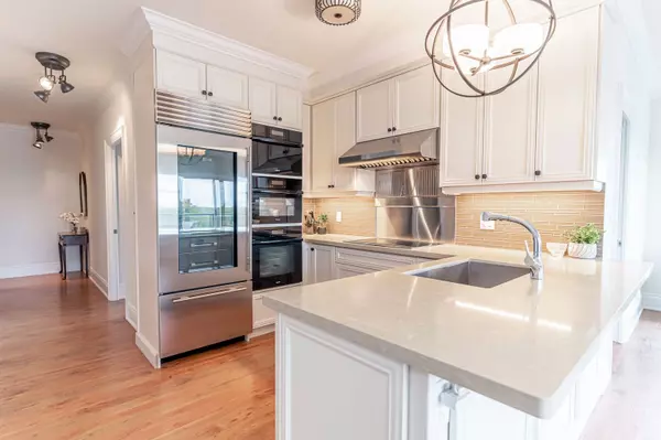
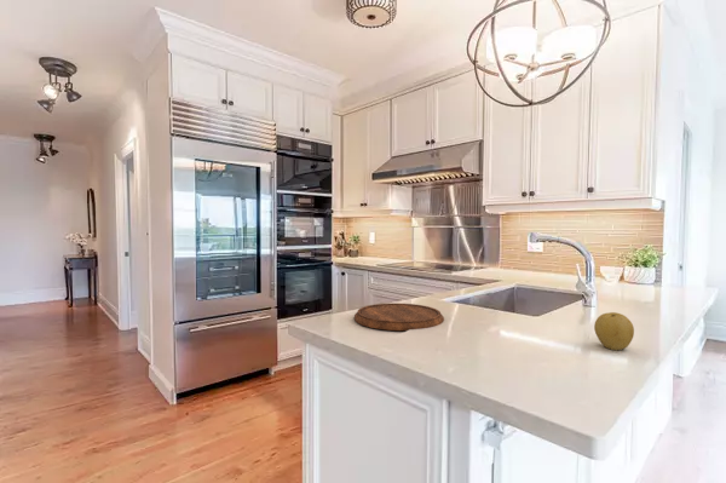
+ fruit (612, 330)
+ cutting board (398, 315)
